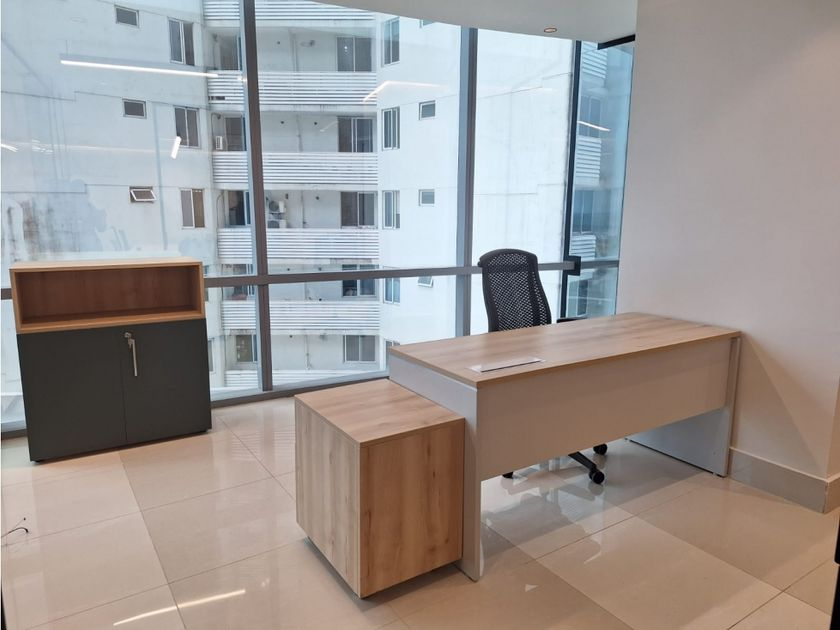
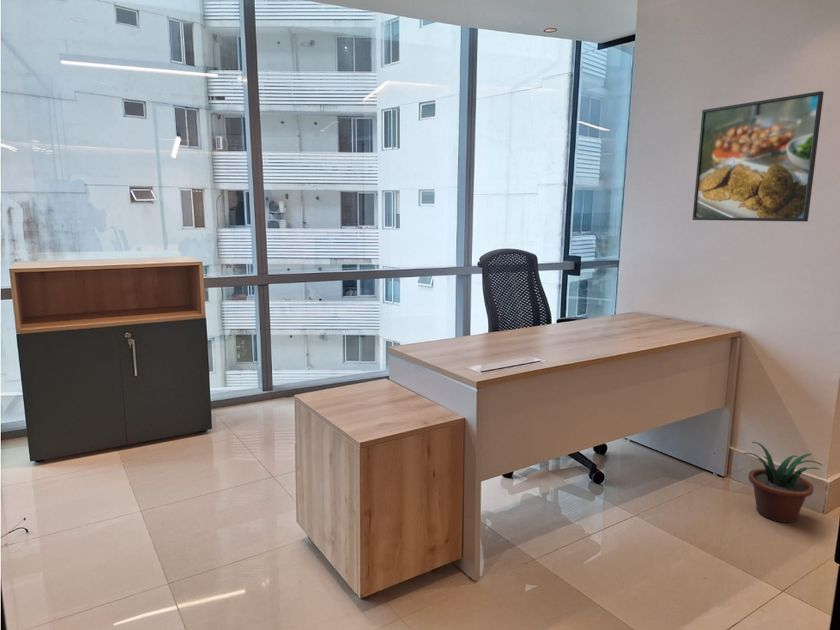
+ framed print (751, 162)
+ potted plant (780, 482)
